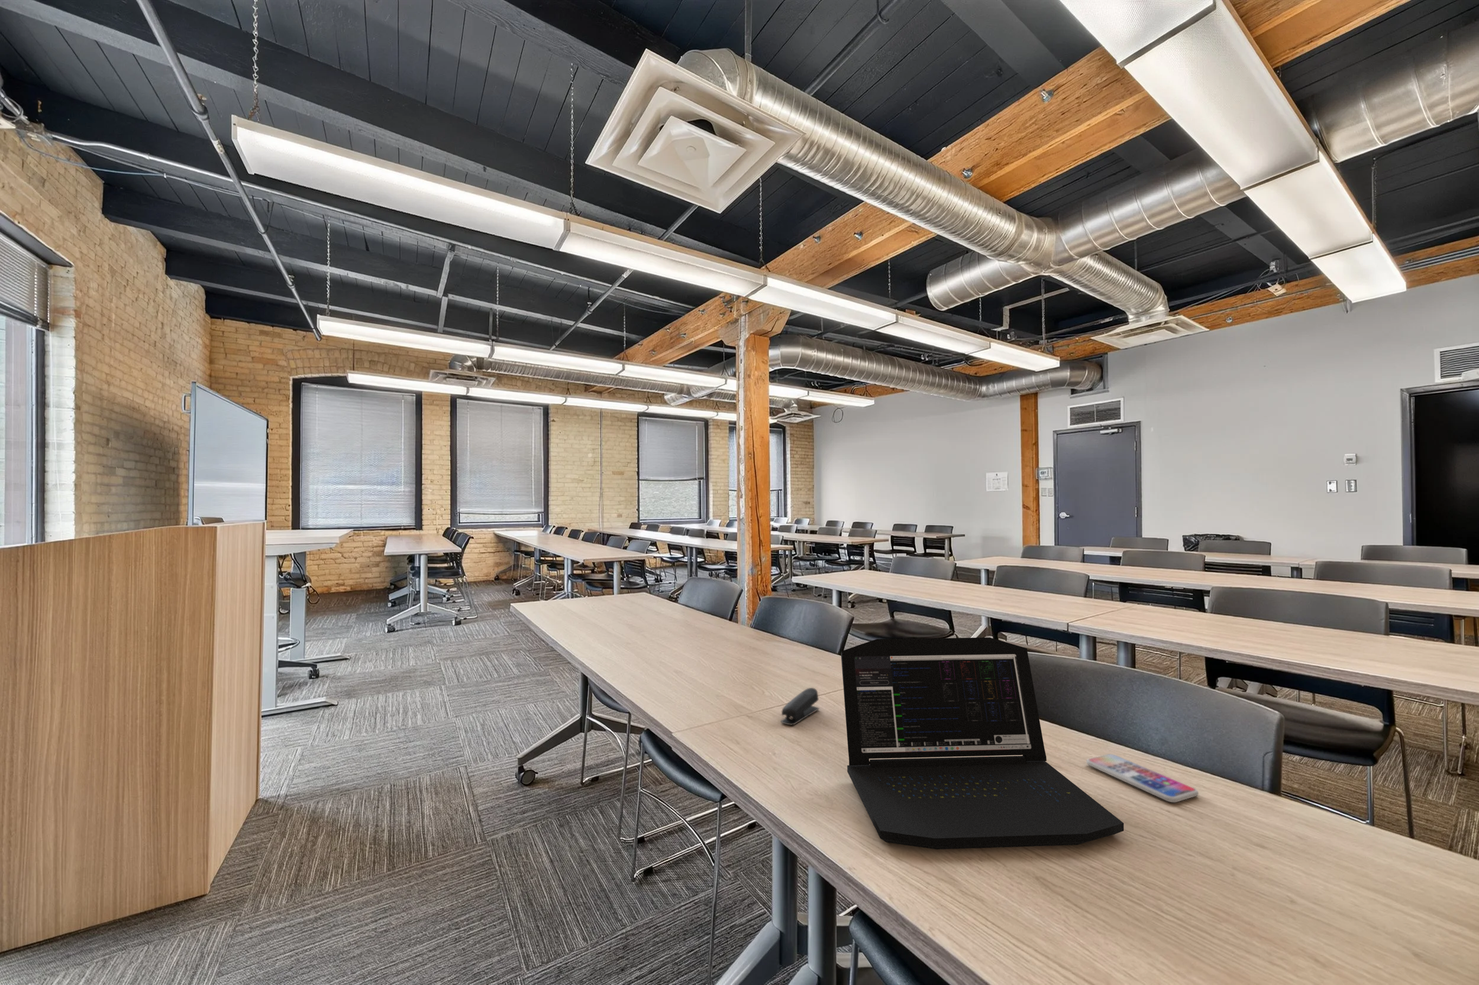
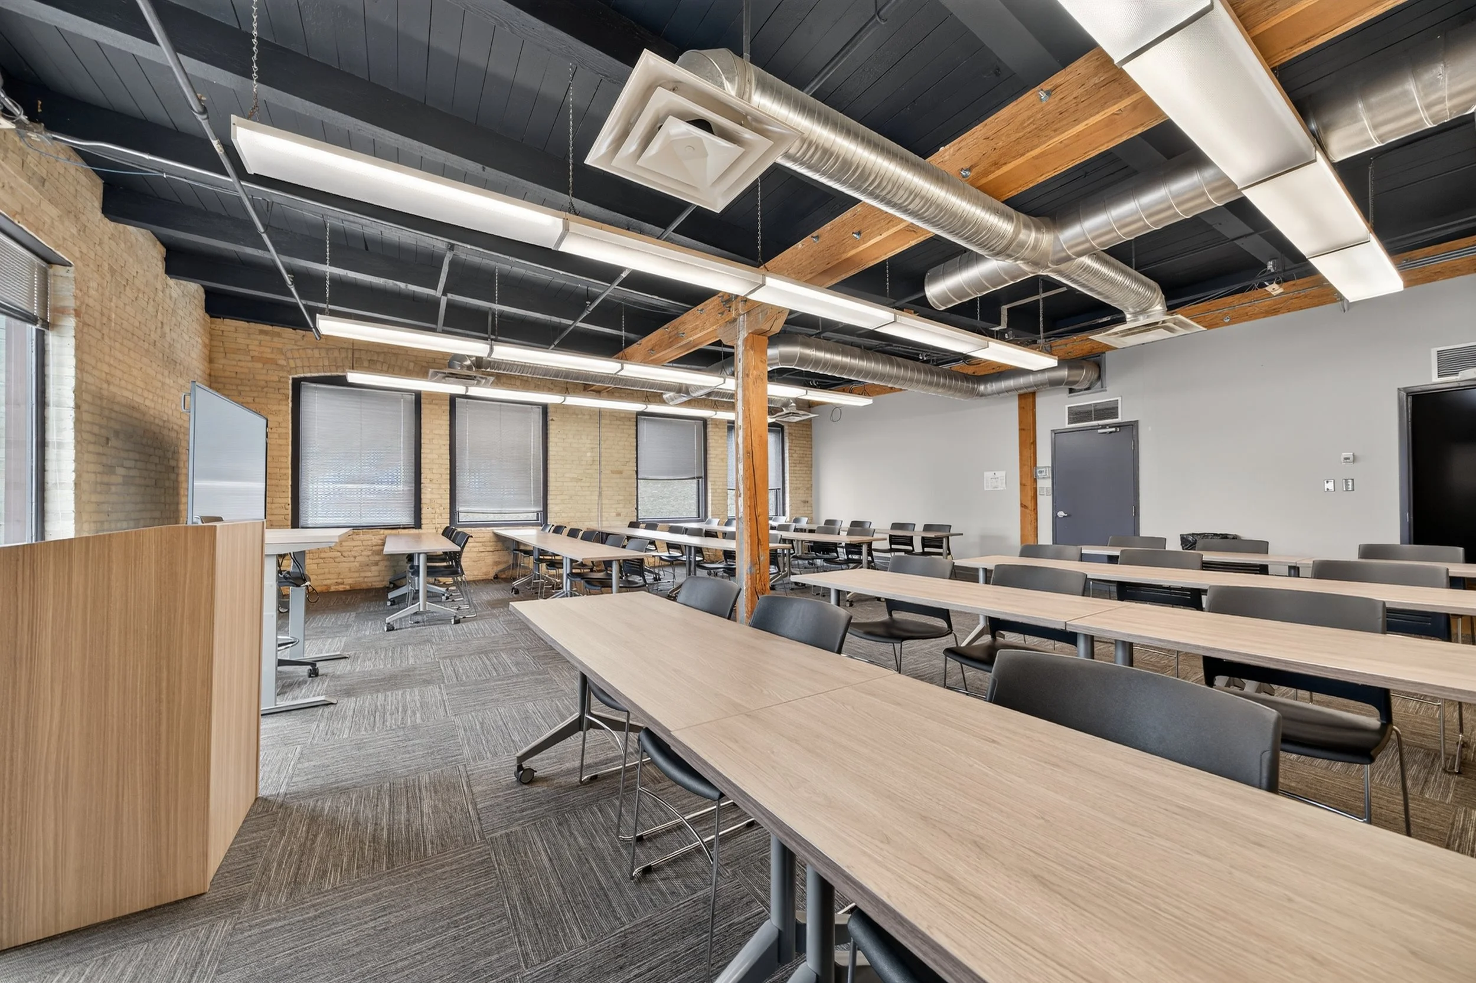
- stapler (801, 705)
- laptop (965, 729)
- smartphone (1139, 776)
